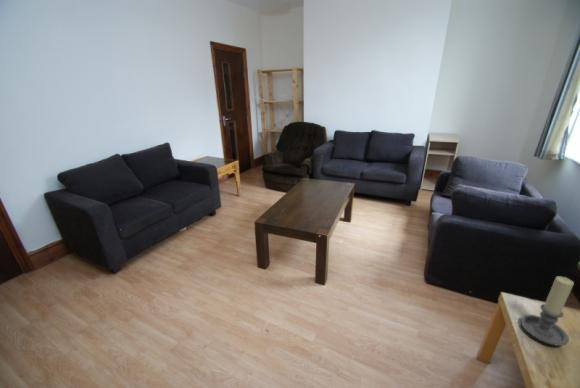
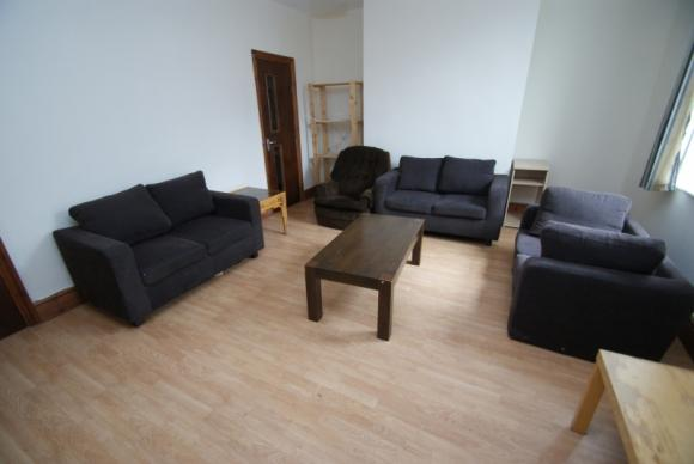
- candle holder (553, 305)
